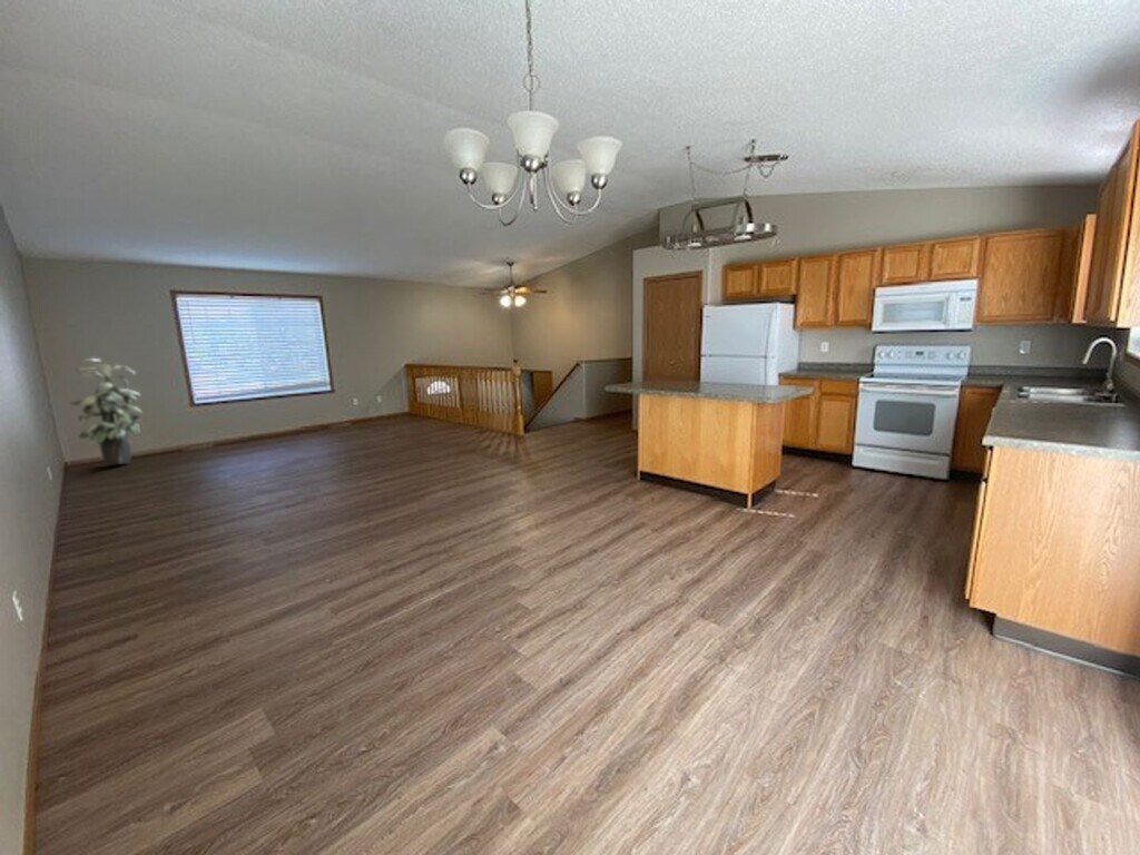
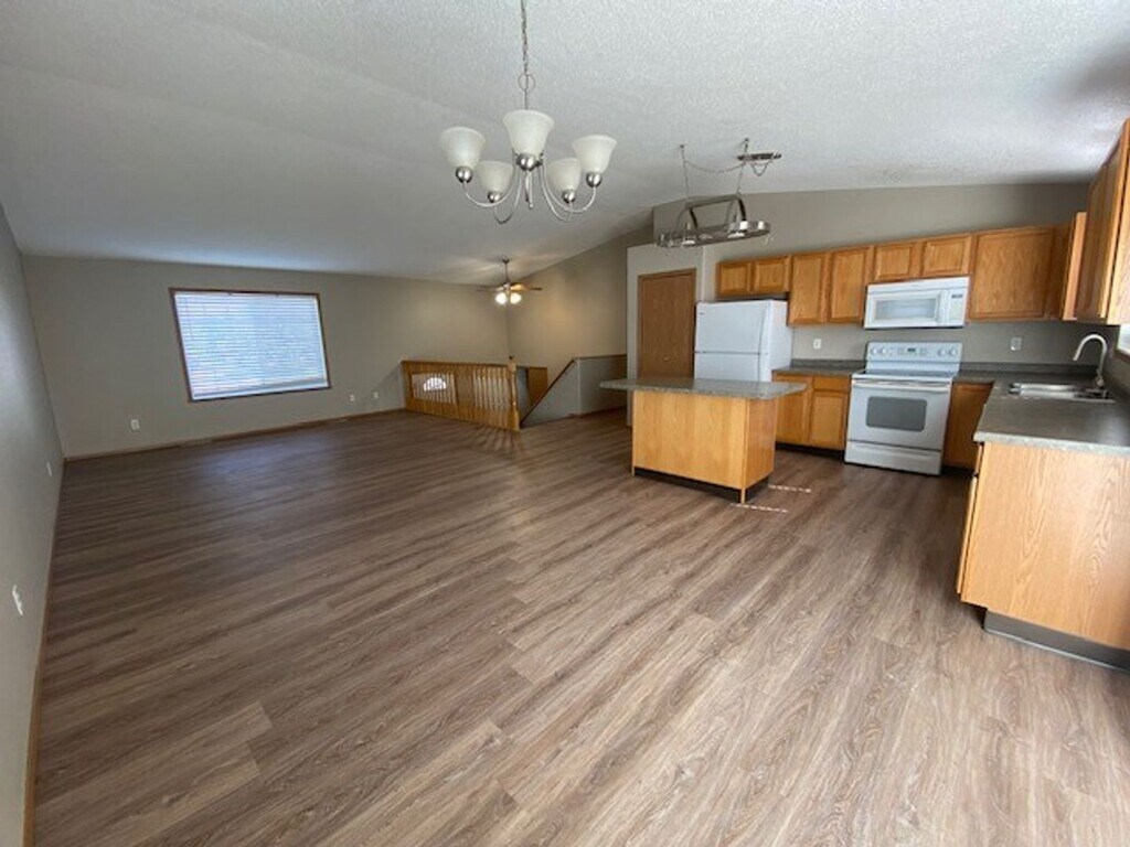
- indoor plant (107, 412)
